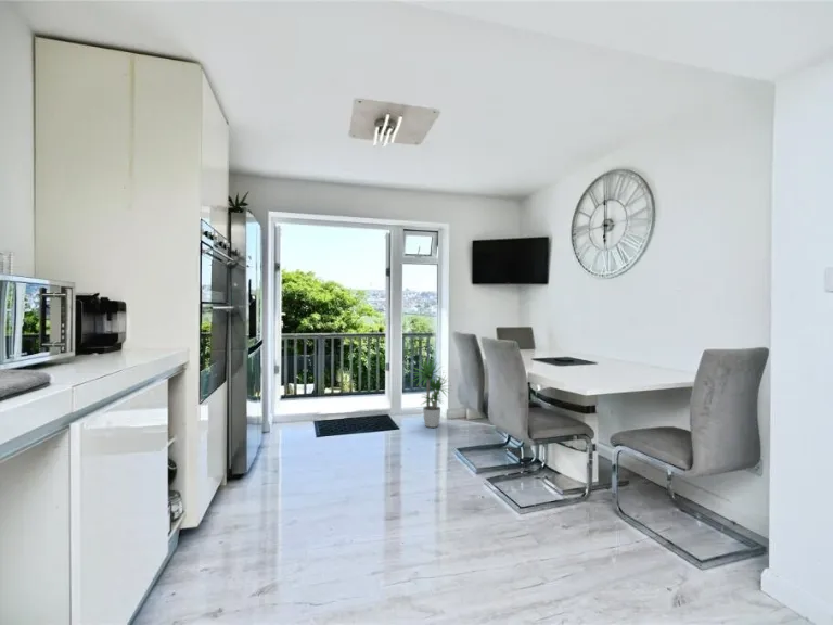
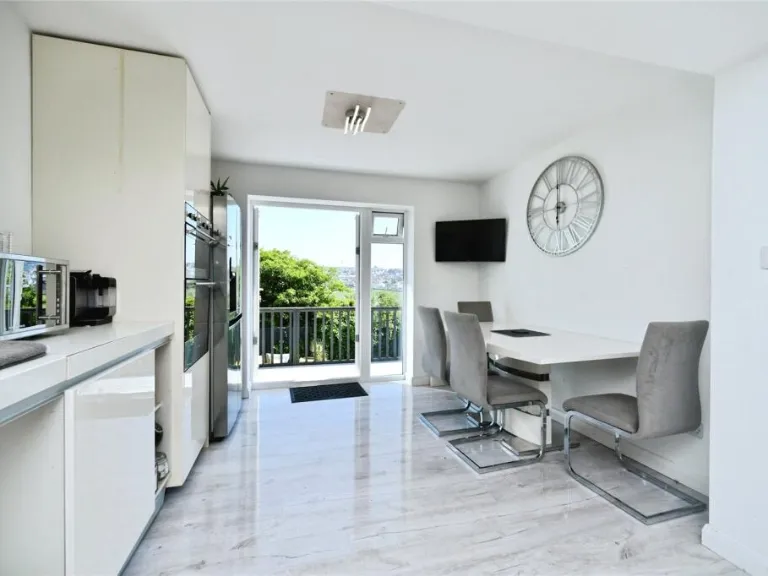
- potted plant (431, 391)
